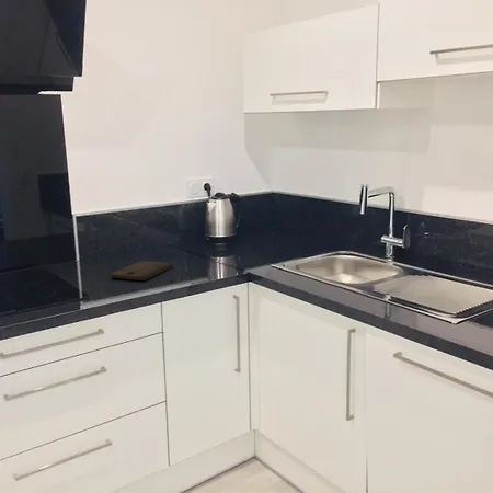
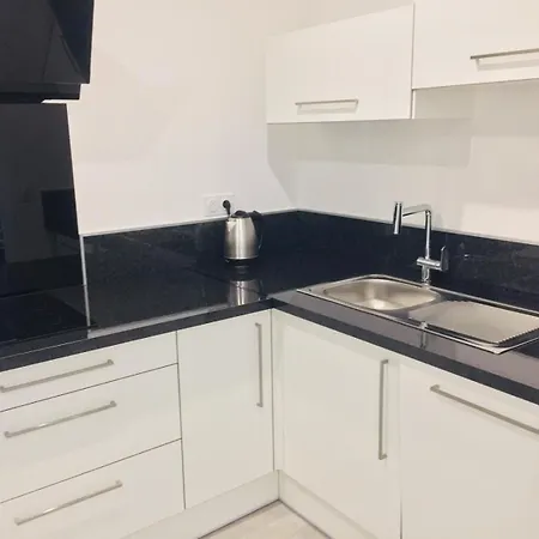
- cutting board (142, 270)
